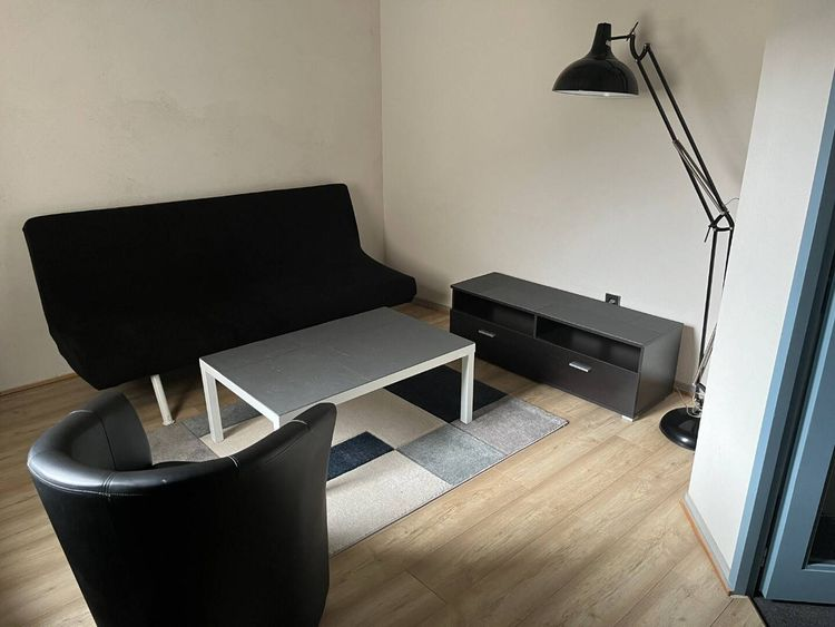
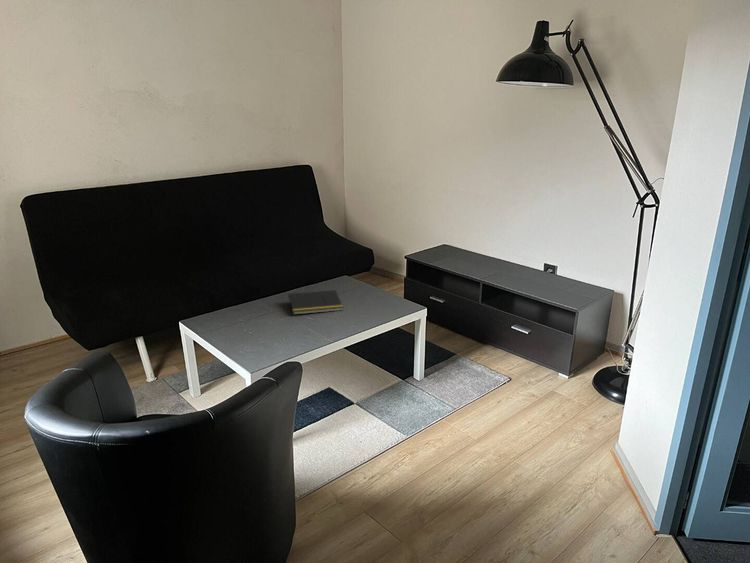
+ notepad (315, 301)
